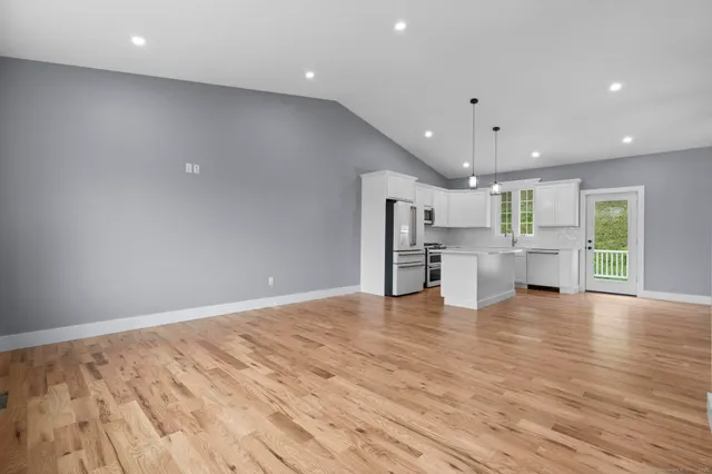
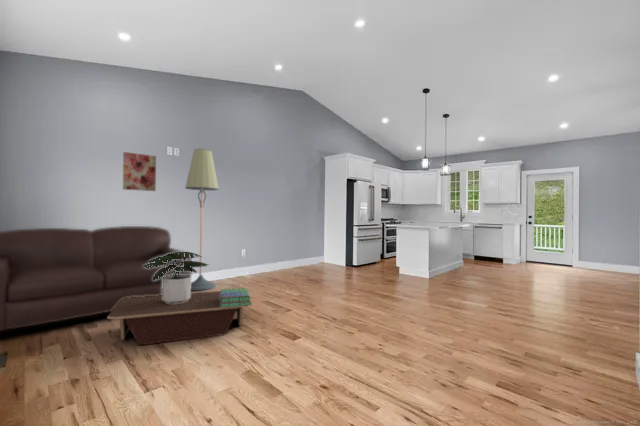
+ wall art (139, 172)
+ floor lamp (201, 218)
+ coffee table (185, 315)
+ potted plant (175, 275)
+ stack of books (234, 296)
+ sofa (97, 269)
